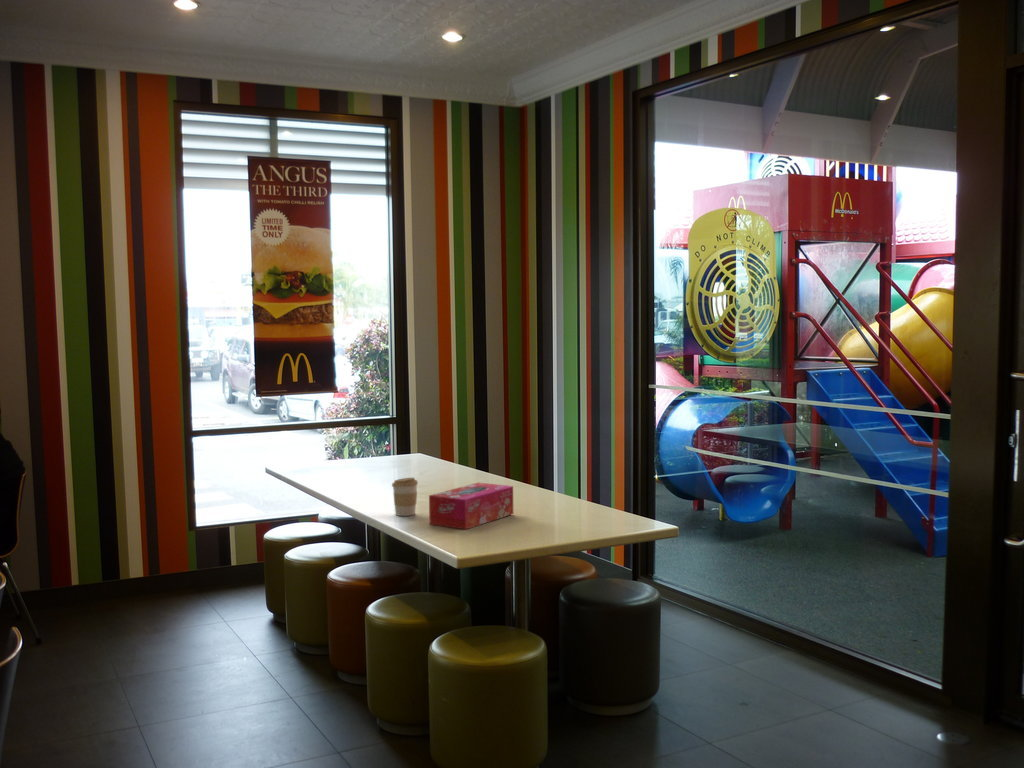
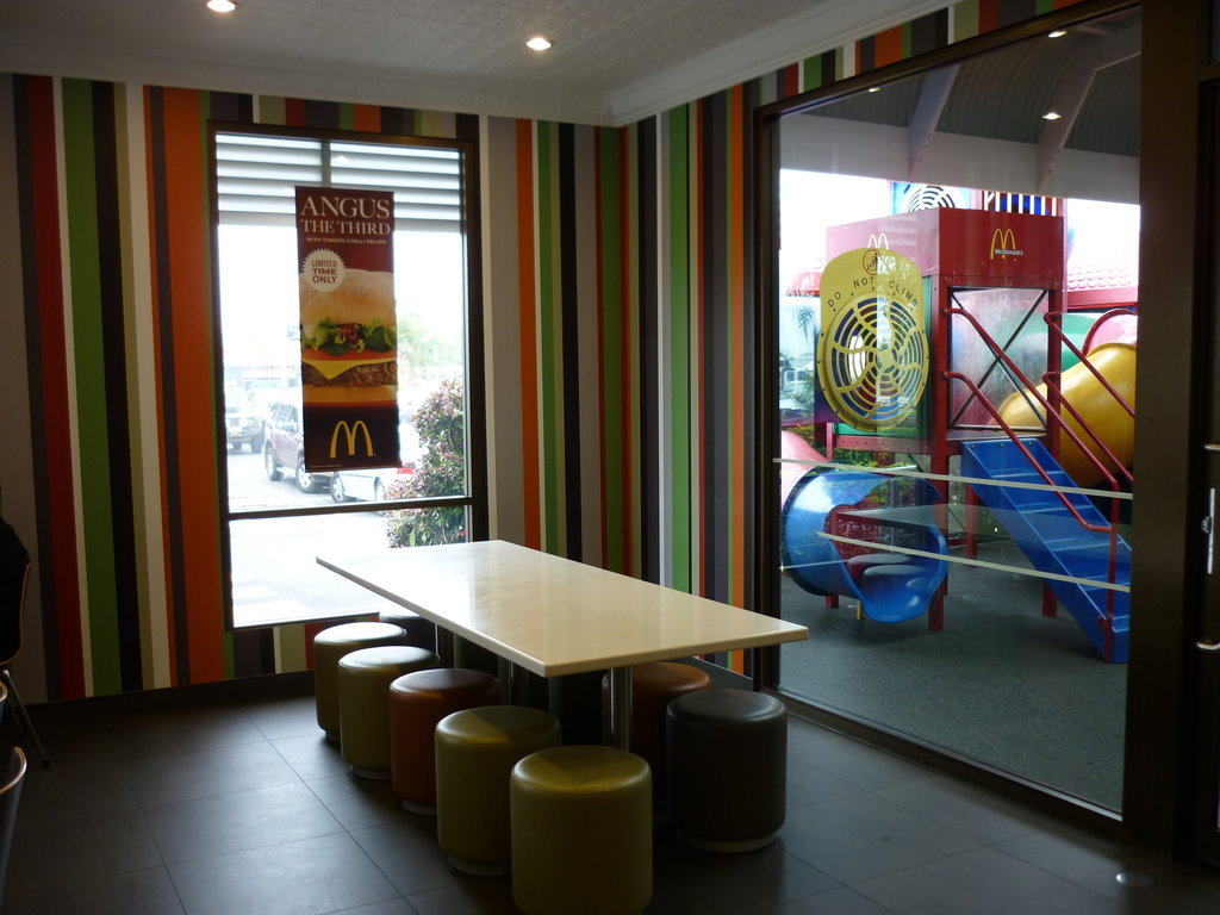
- coffee cup (405, 495)
- tissue box (472, 504)
